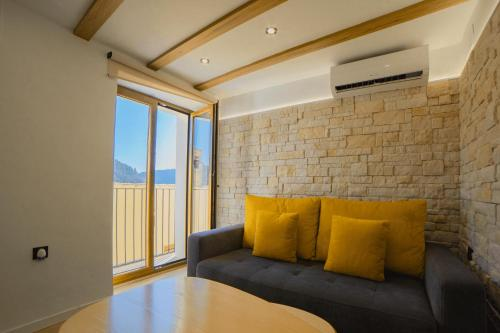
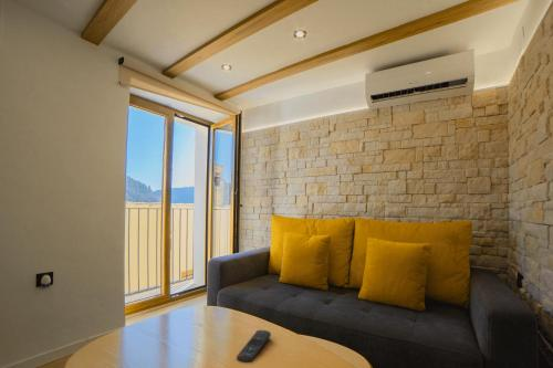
+ remote control (254, 345)
